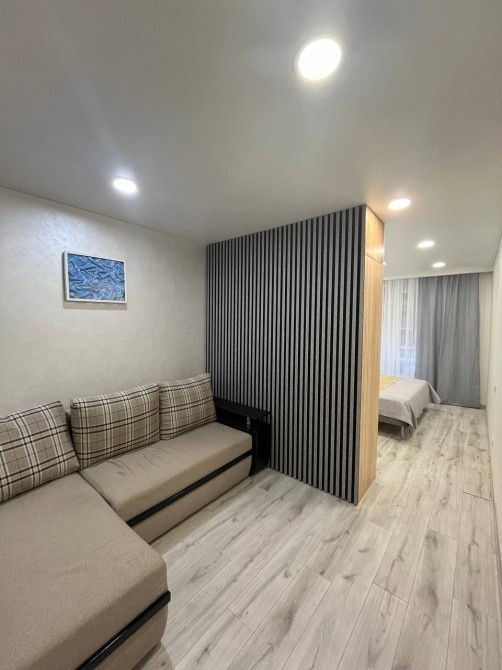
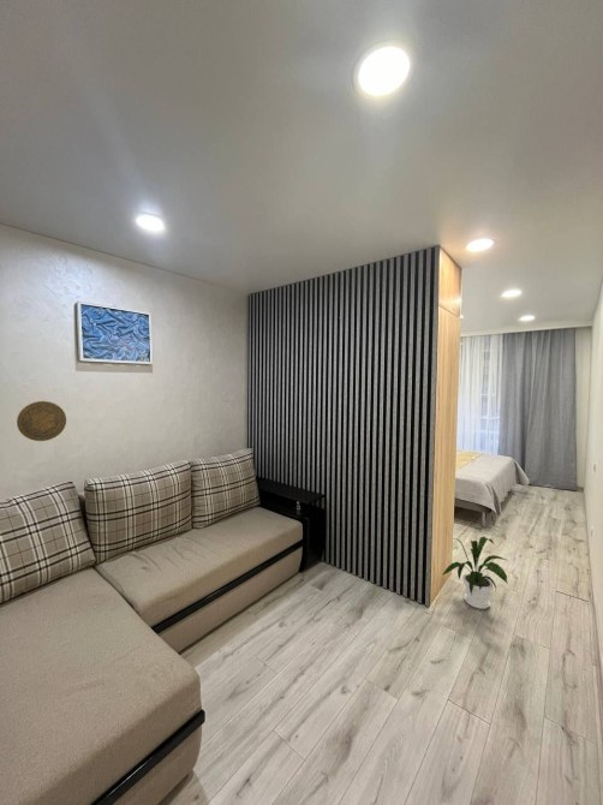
+ house plant (478, 568)
+ decorative plate (43, 421)
